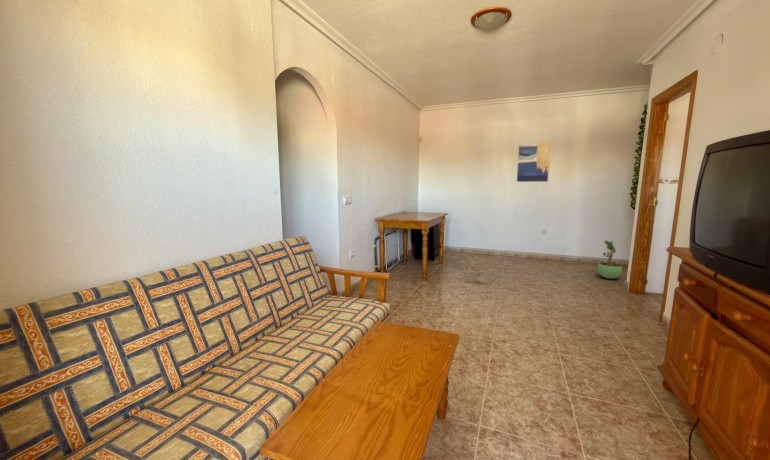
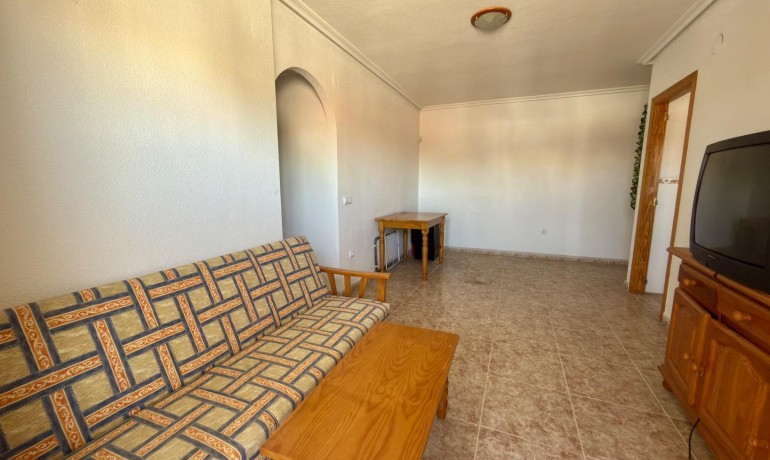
- wall art (533, 162)
- potted plant (610, 259)
